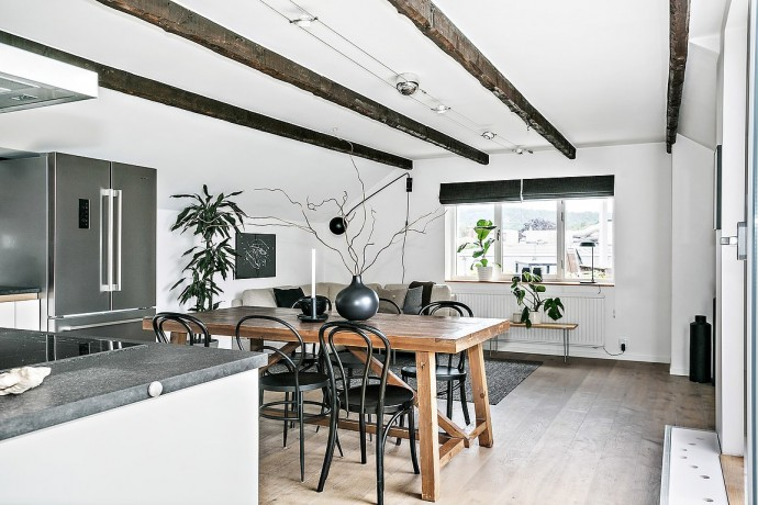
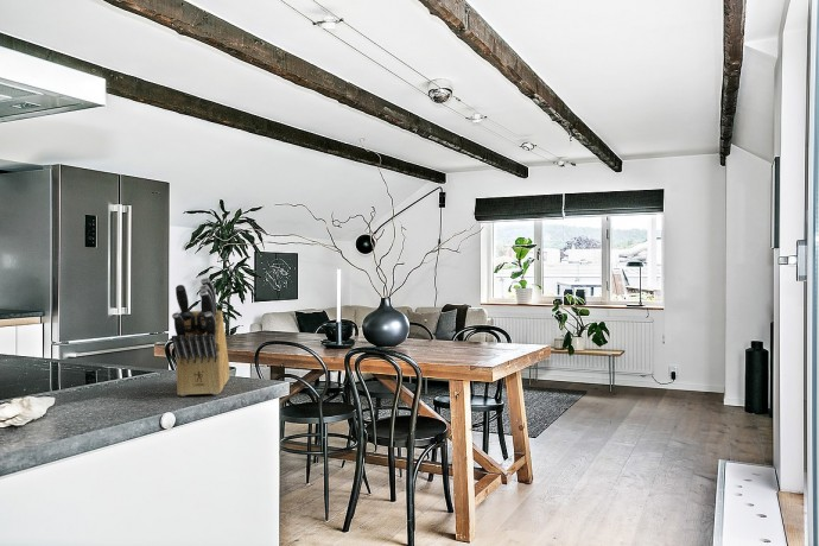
+ knife block (202, 334)
